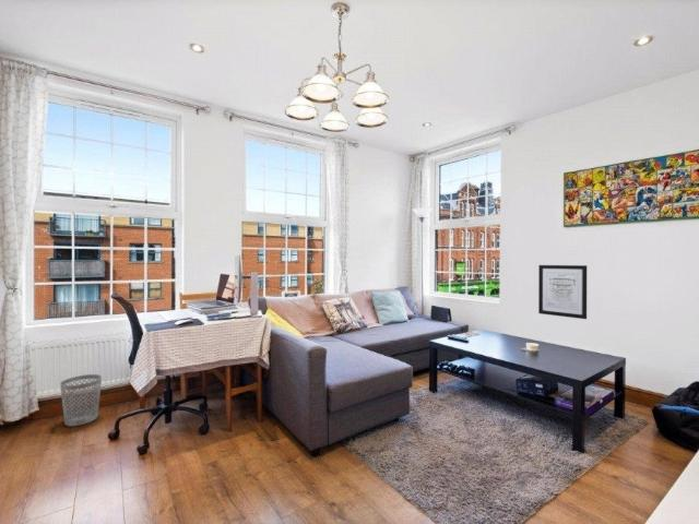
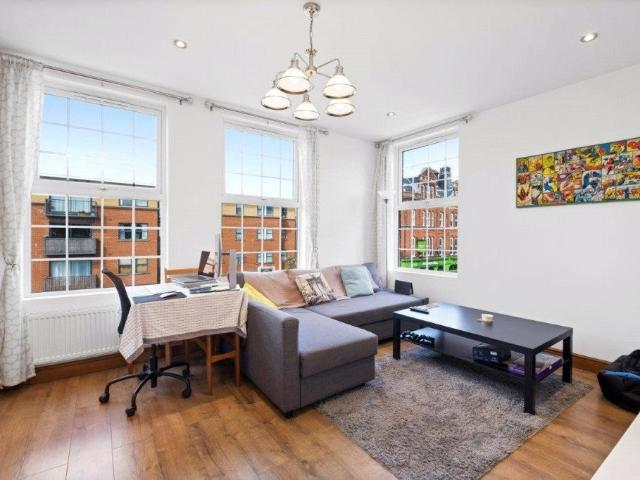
- wastebasket (81, 400)
- wall art (561, 290)
